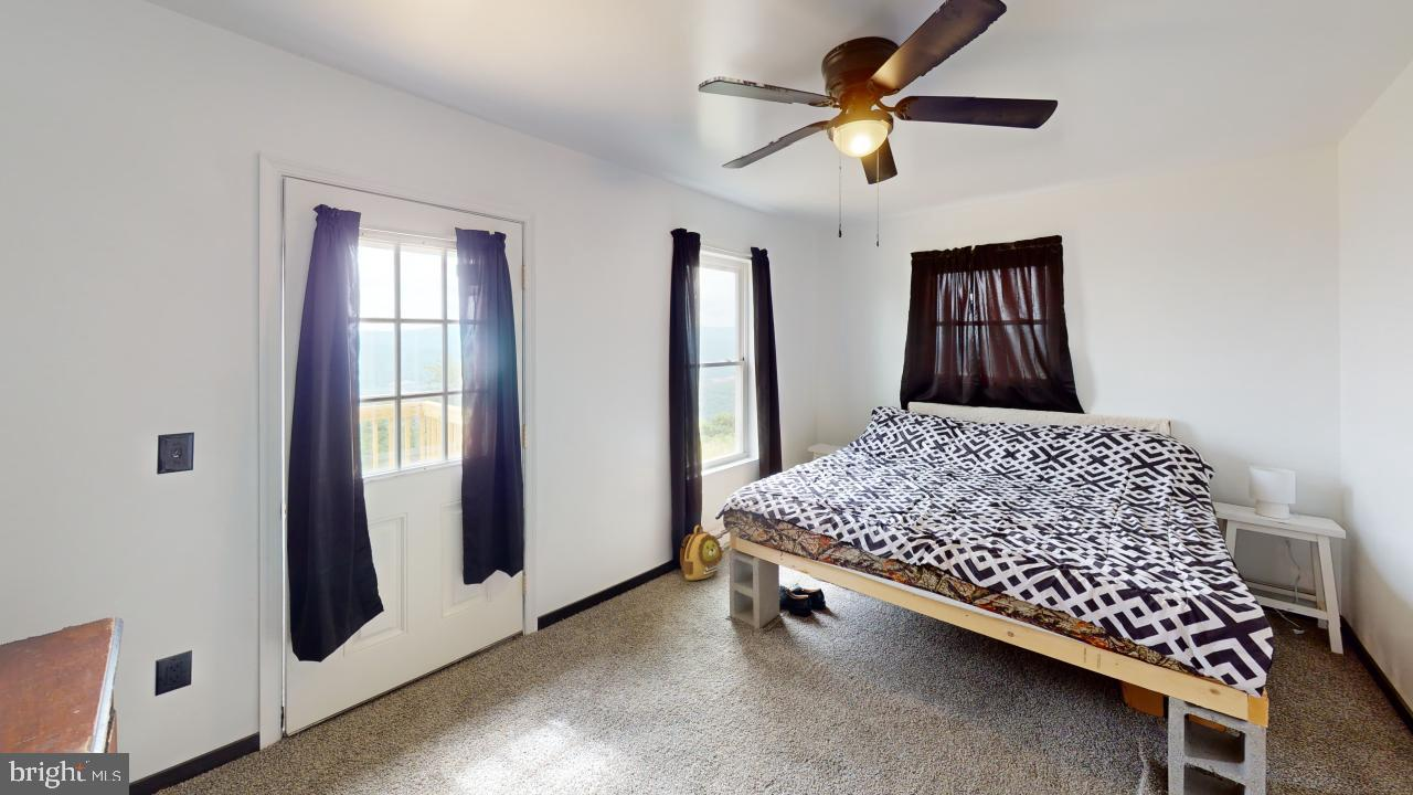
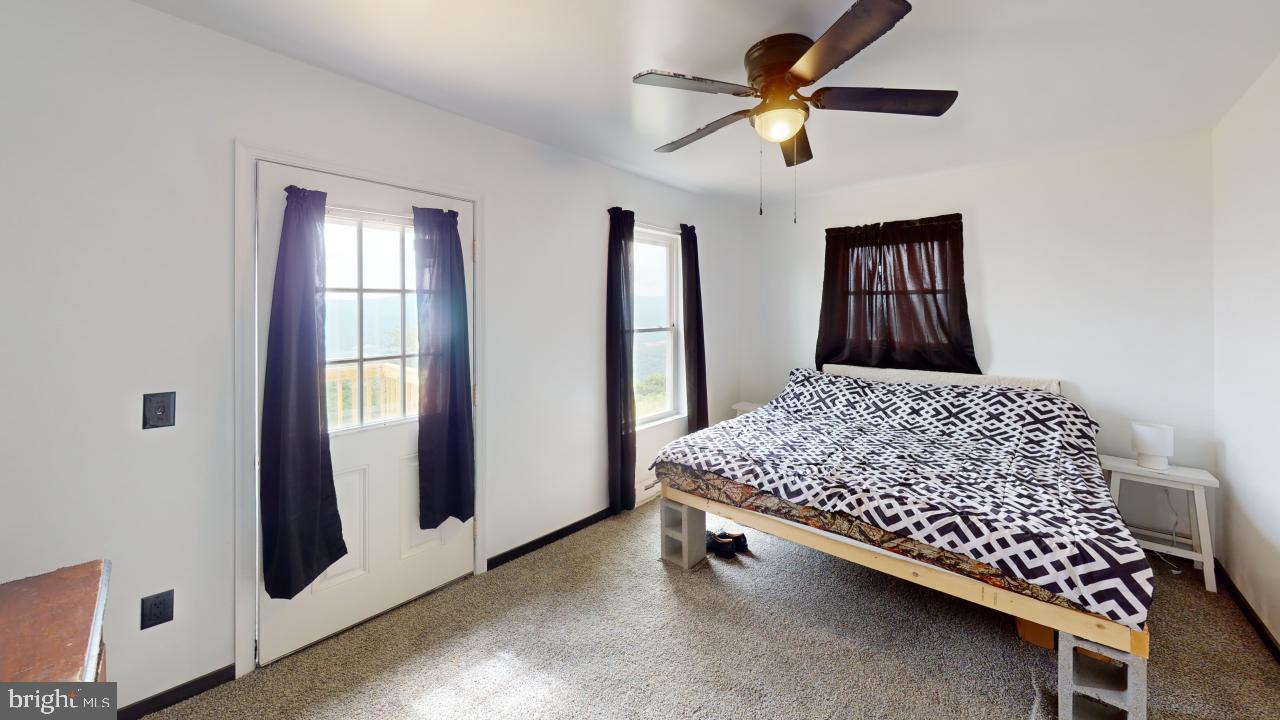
- backpack (699, 550)
